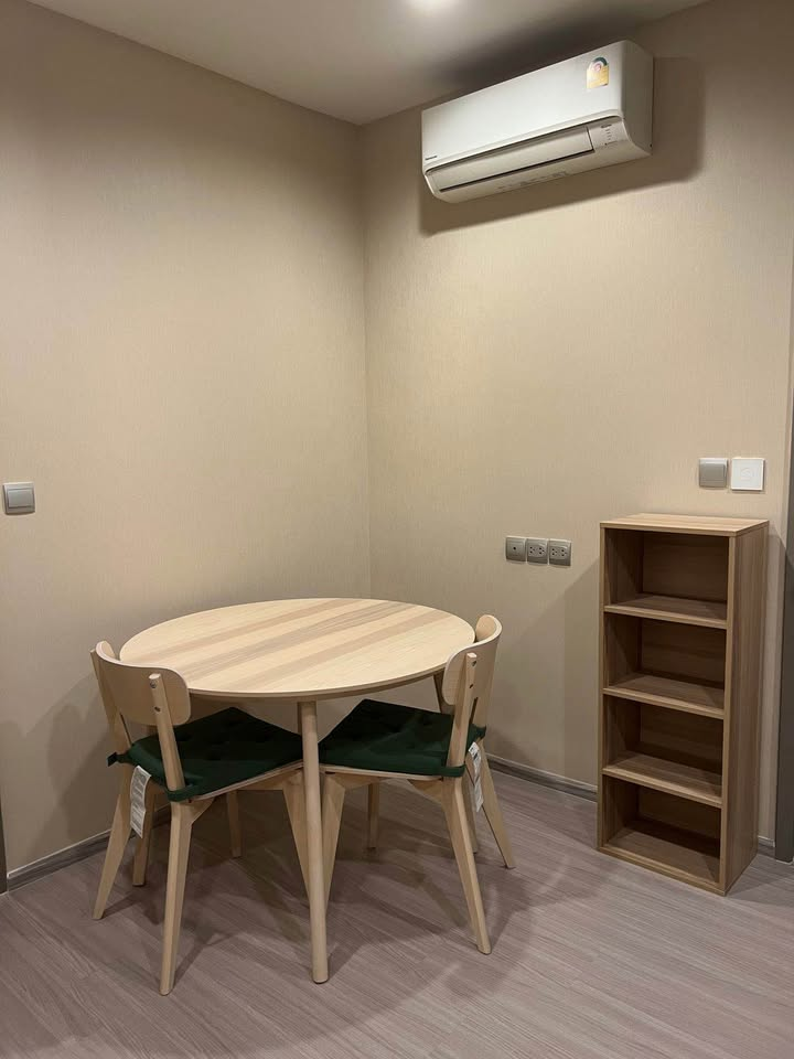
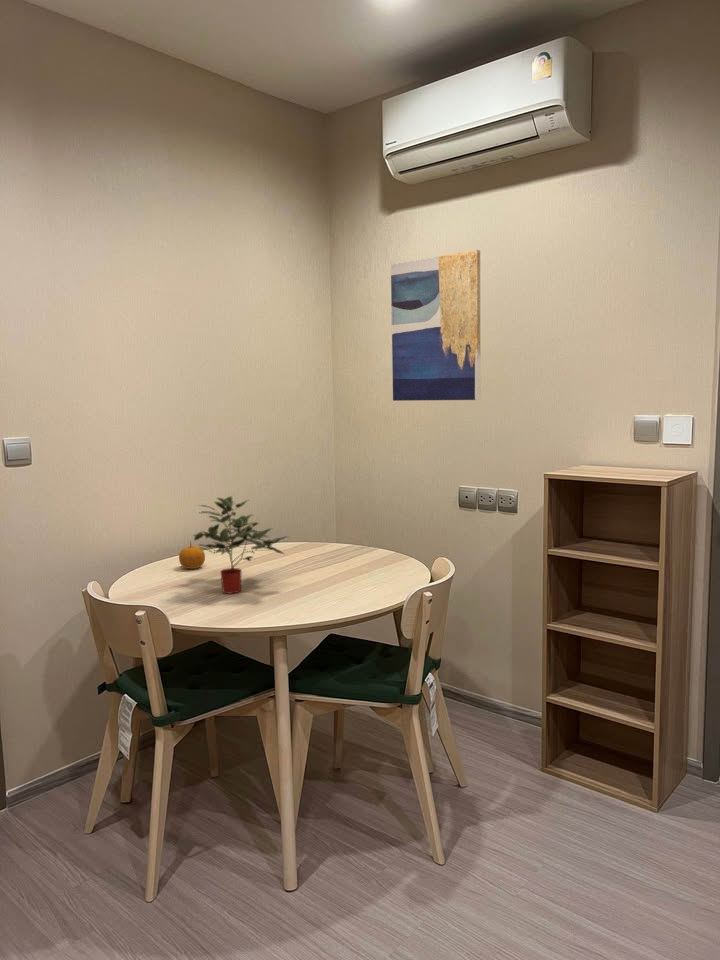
+ potted plant (239, 542)
+ fruit (191, 554)
+ wall art (434, 329)
